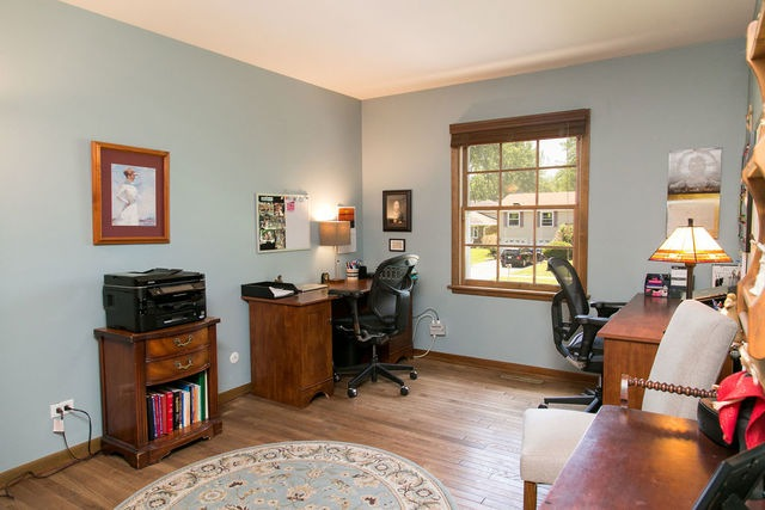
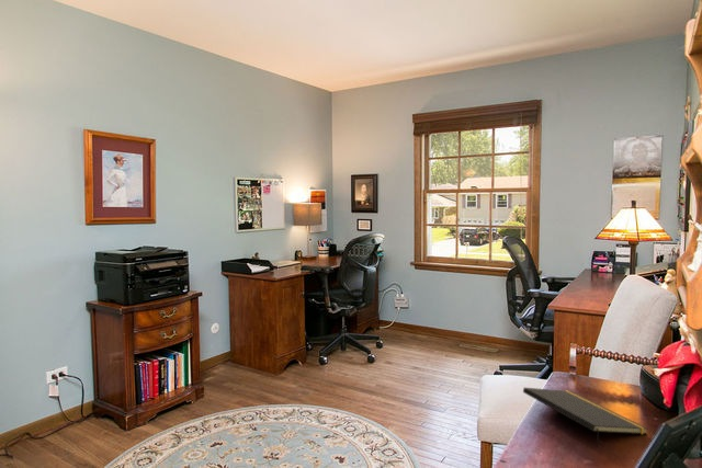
+ notepad (580, 409)
